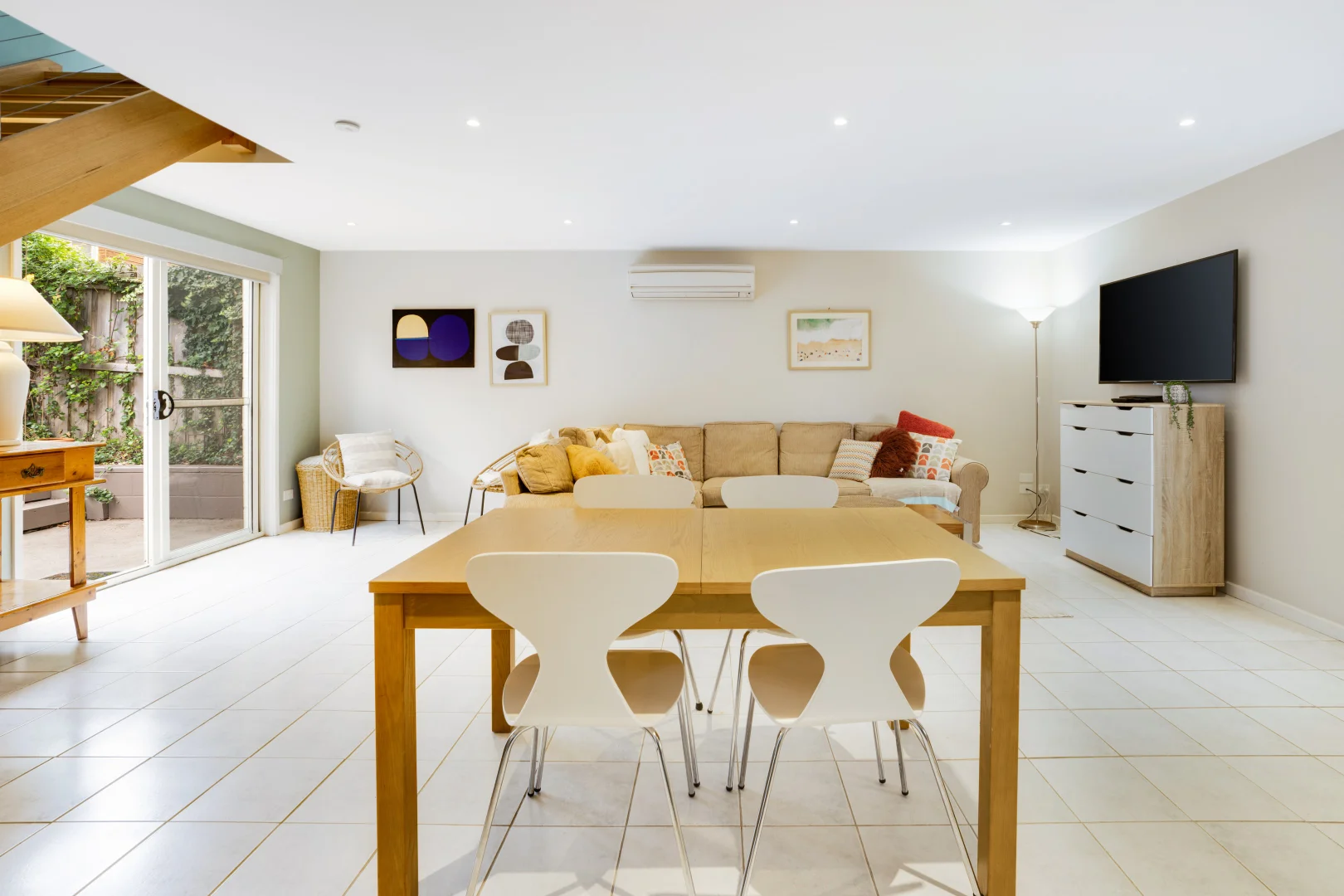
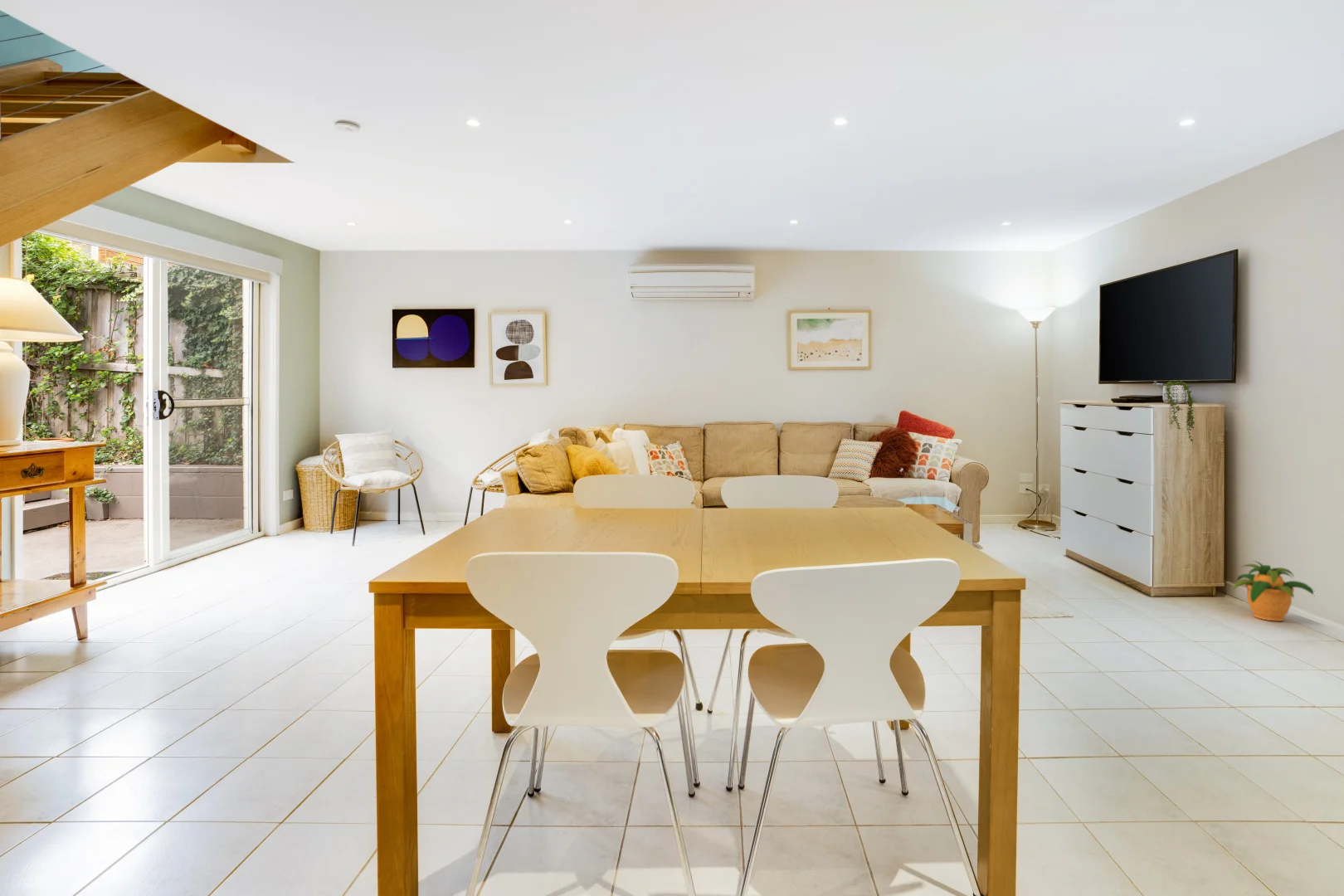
+ potted plant (1265, 588)
